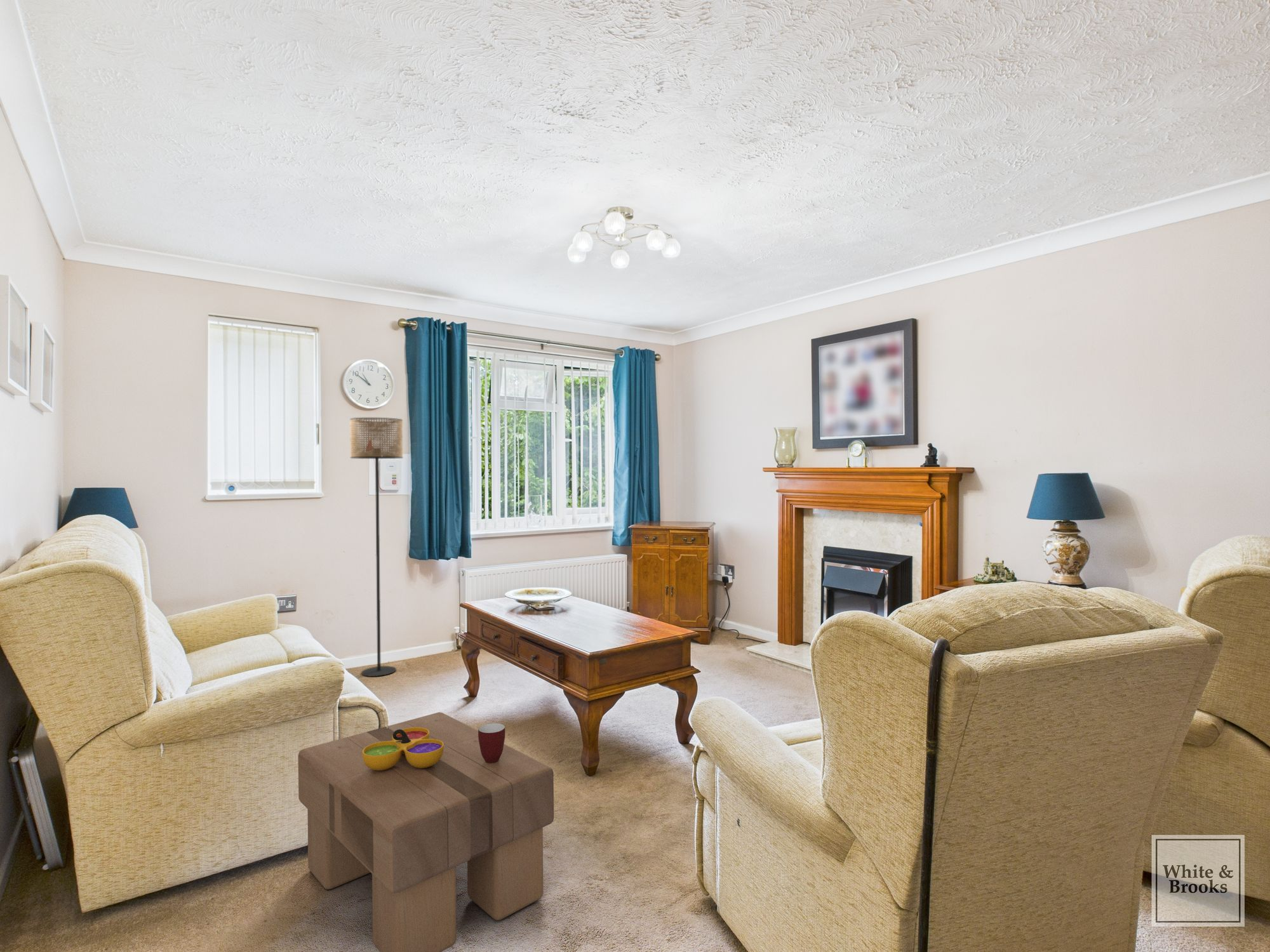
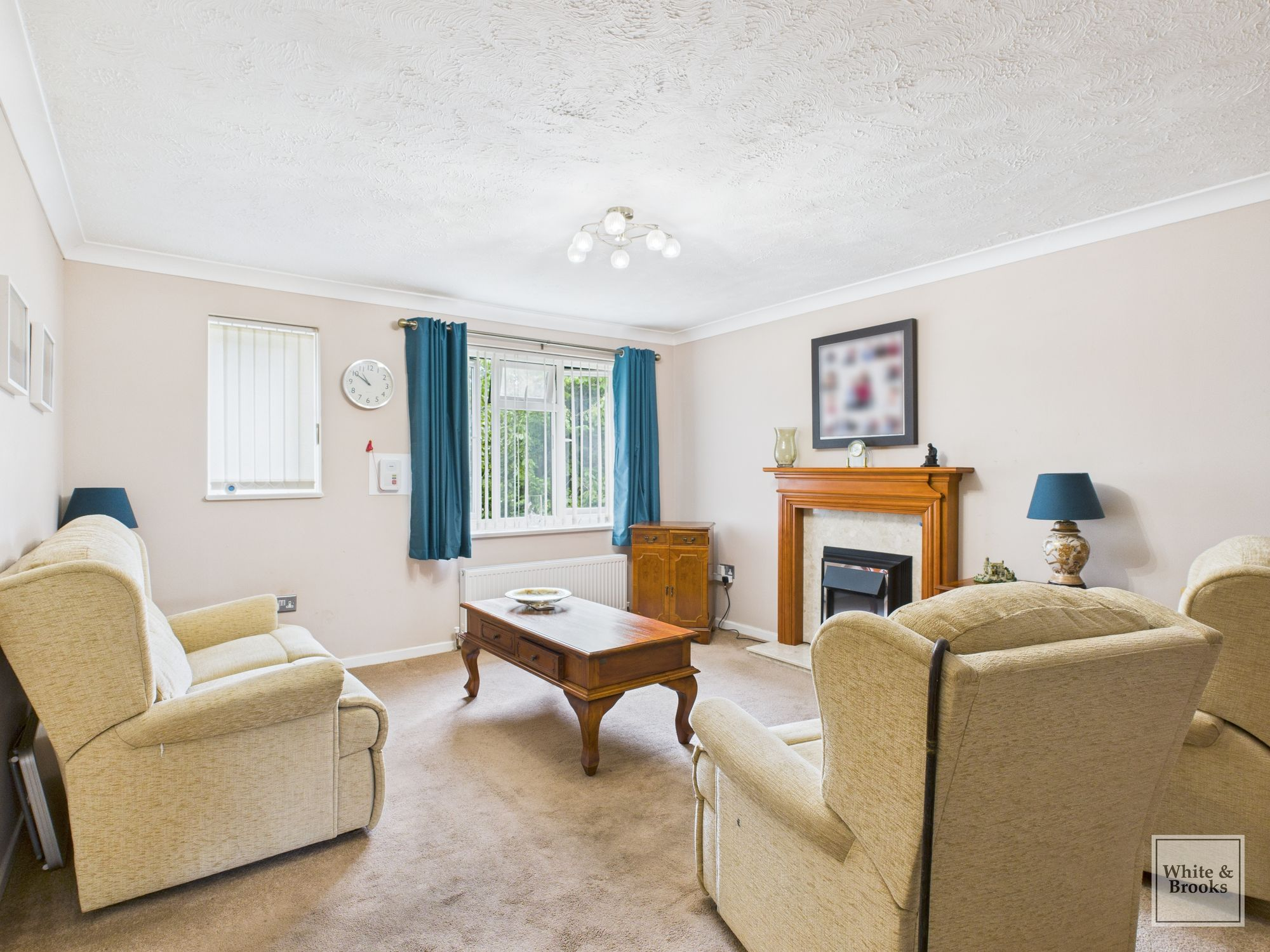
- floor lamp (378, 545)
- decorative bowl (407, 743)
- footstool (422, 821)
- mug (490, 743)
